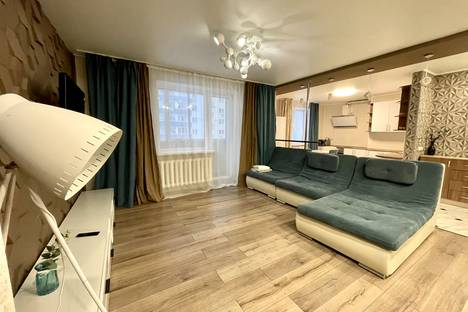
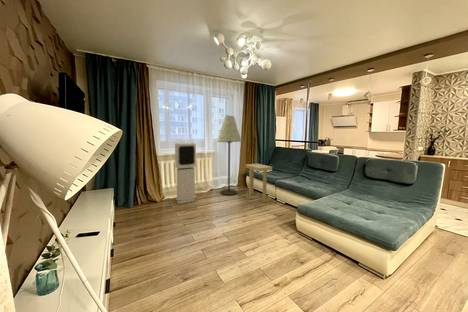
+ side table (253, 182)
+ air purifier (183, 171)
+ floor lamp (229, 154)
